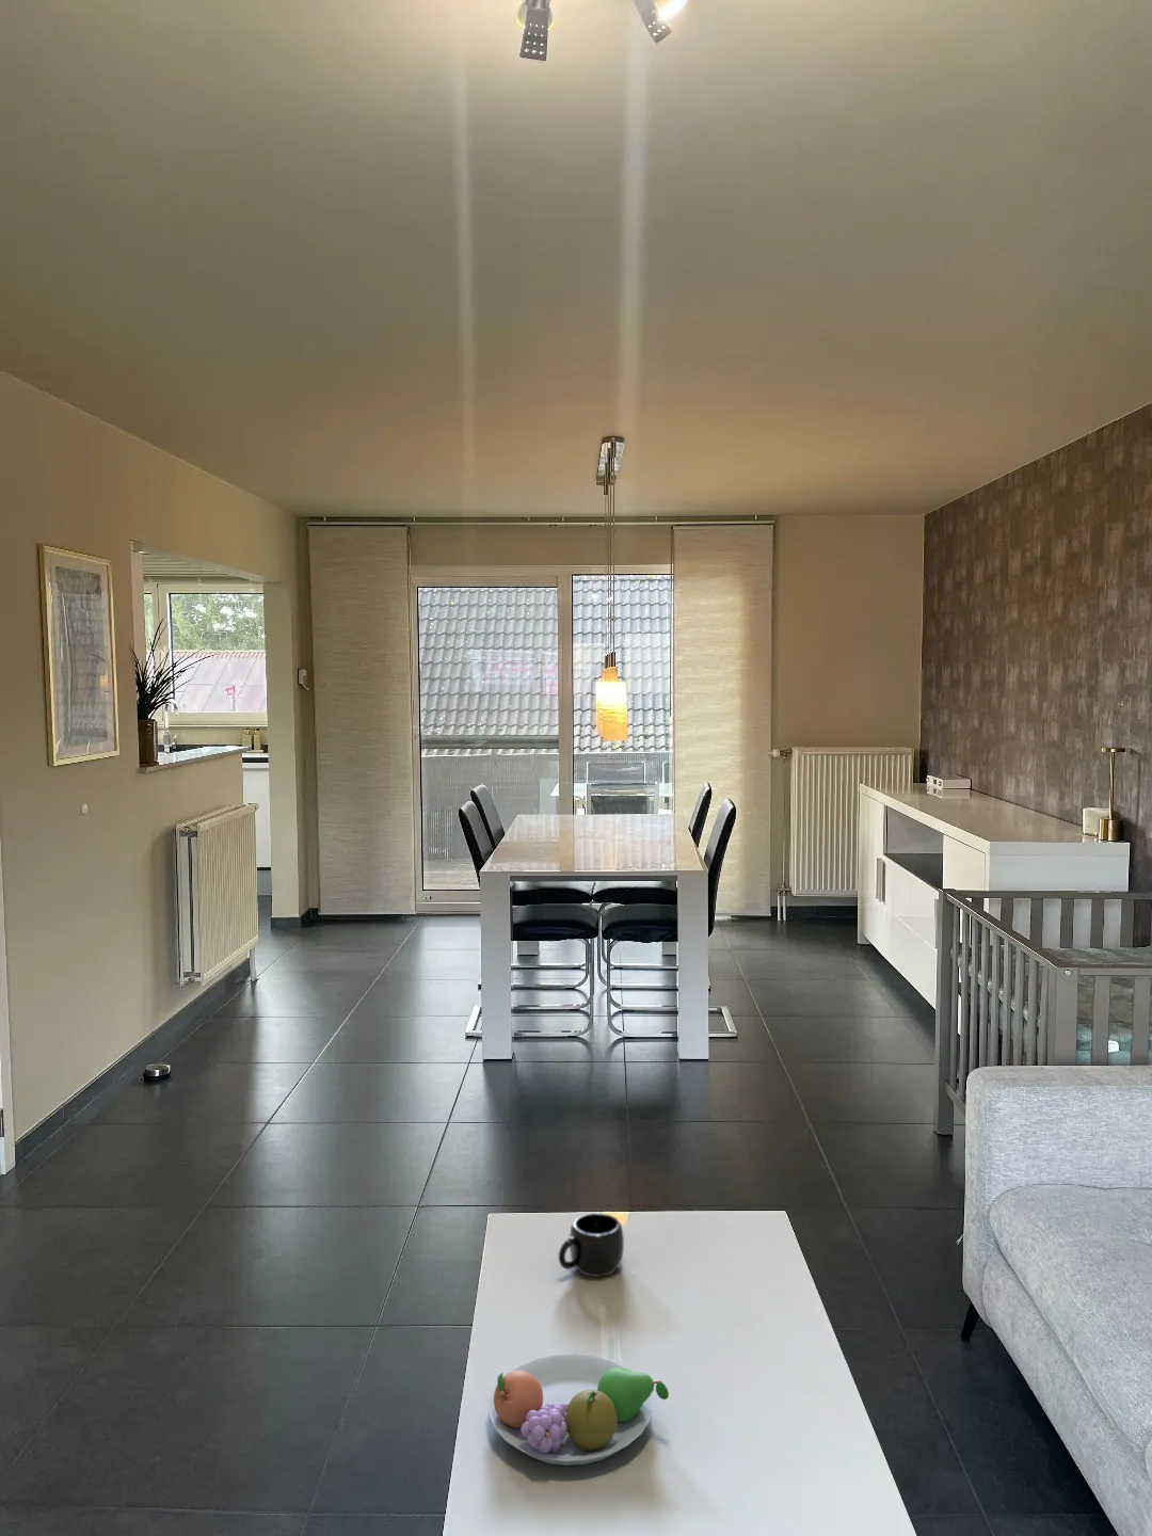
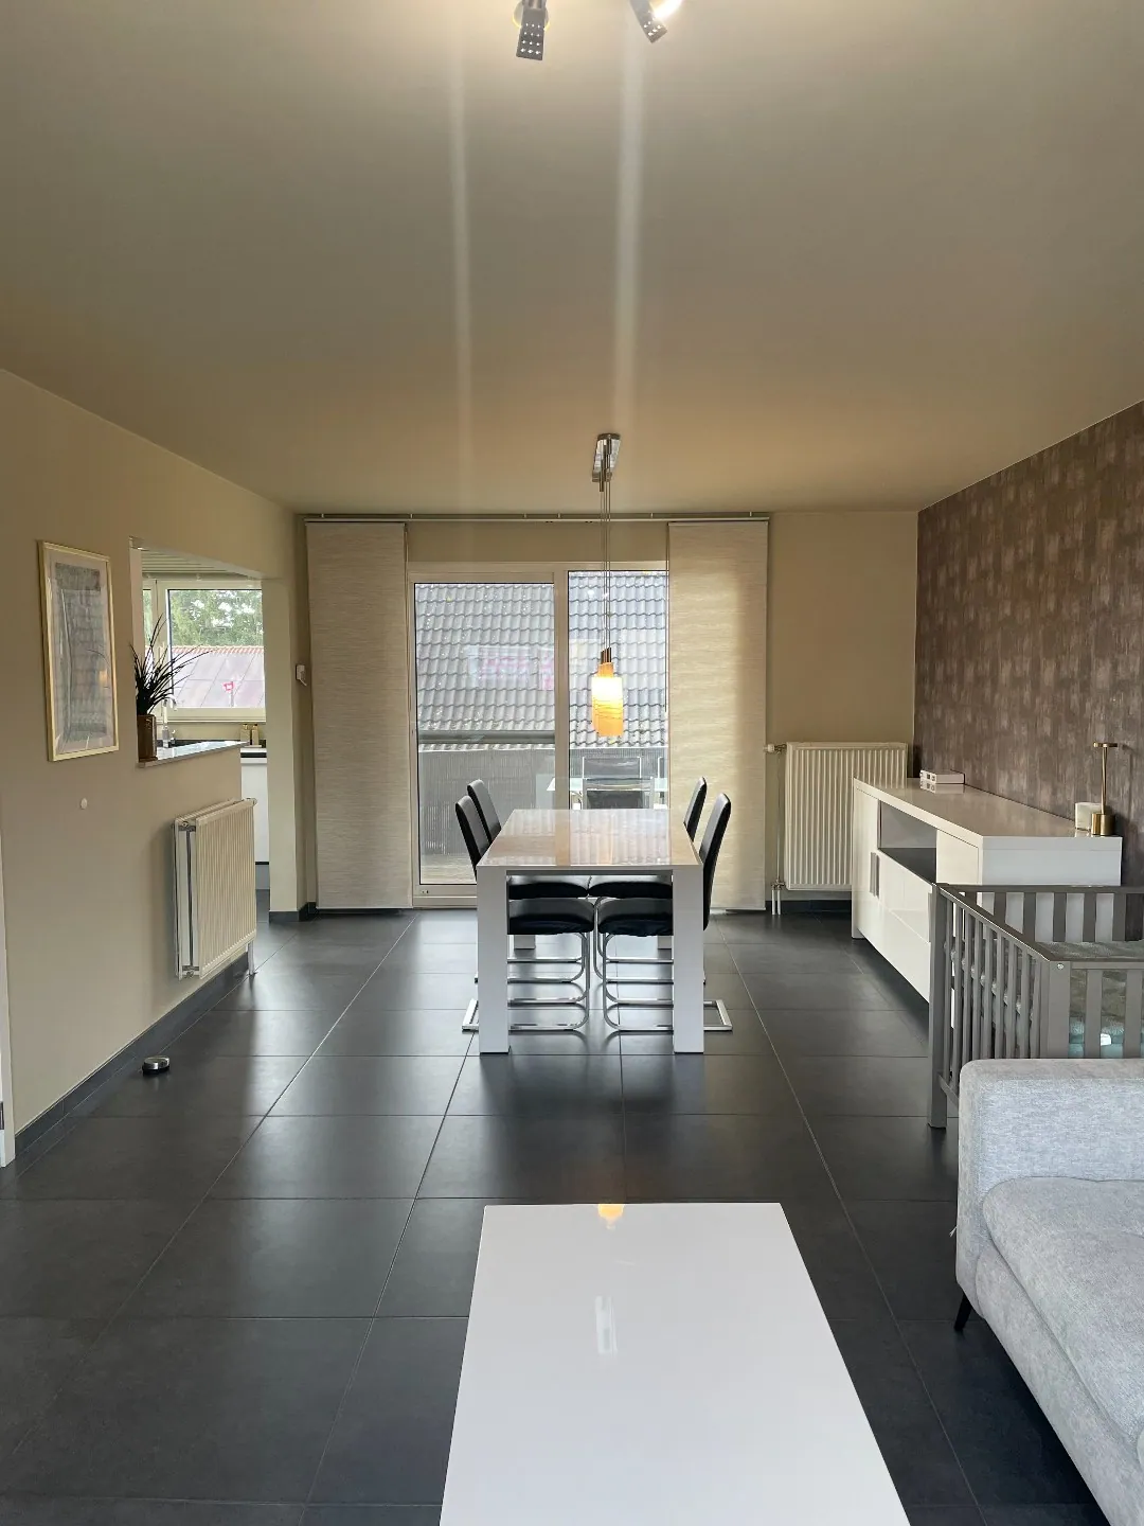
- mug (589, 1245)
- fruit bowl (576, 1391)
